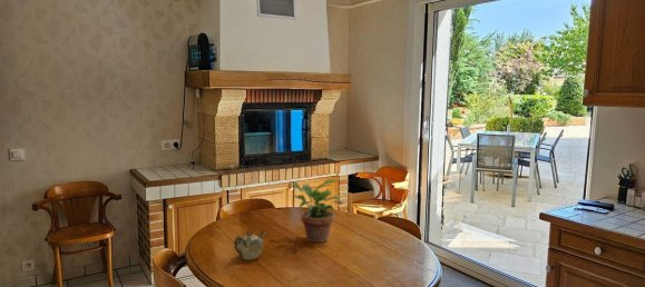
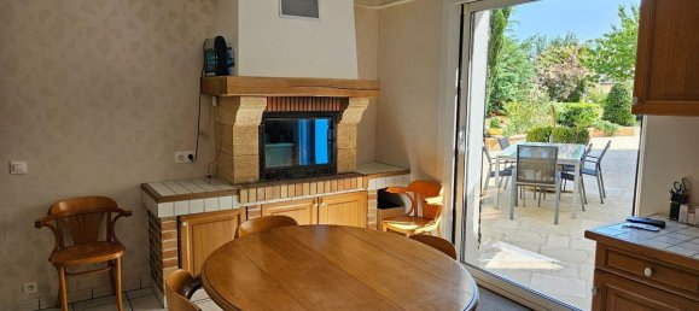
- teapot (251, 243)
- potted plant (311, 209)
